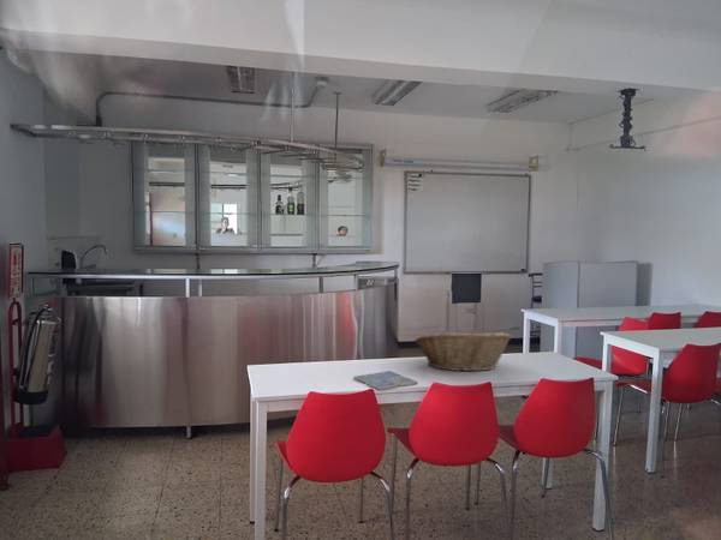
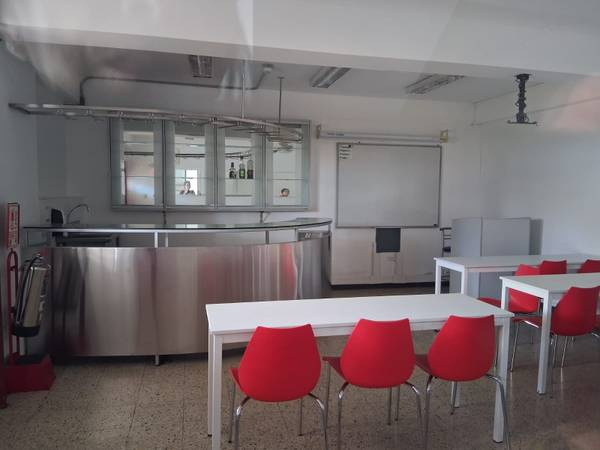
- drink coaster (385, 379)
- fruit basket (461, 346)
